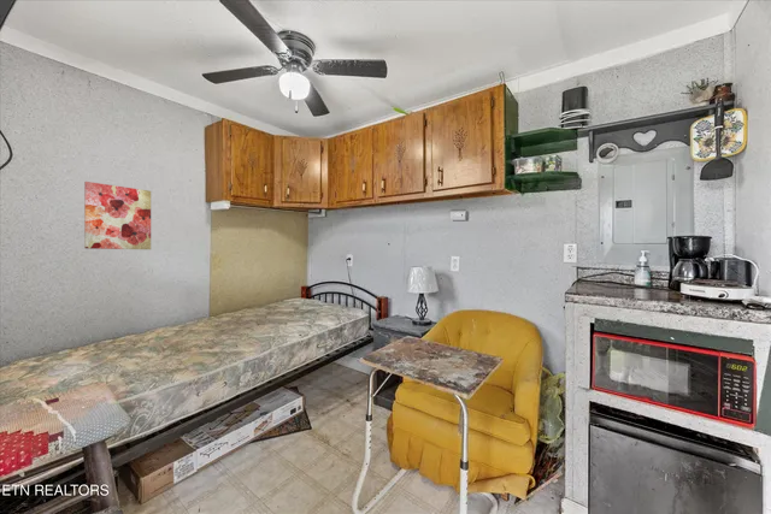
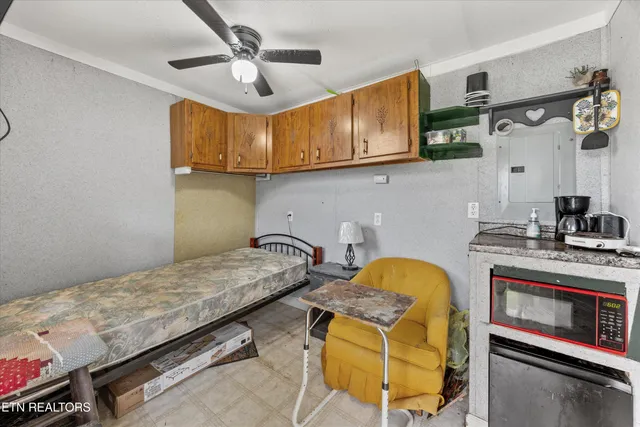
- wall art (119, 218)
